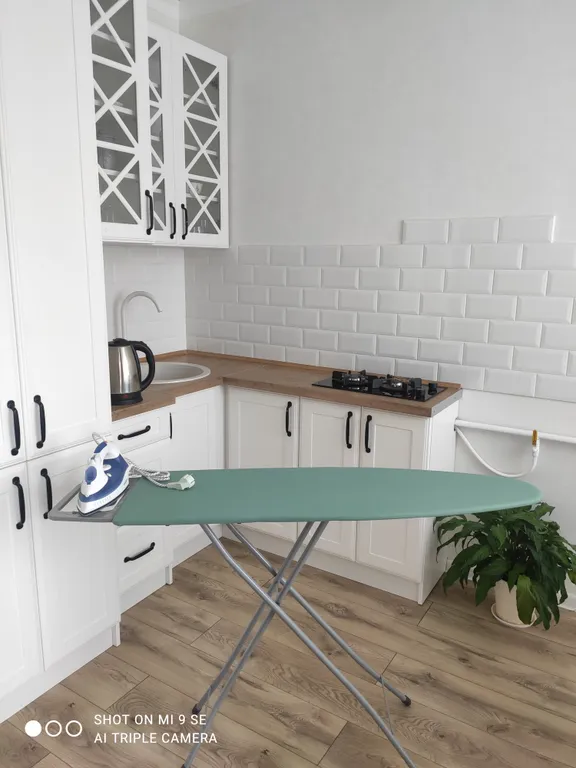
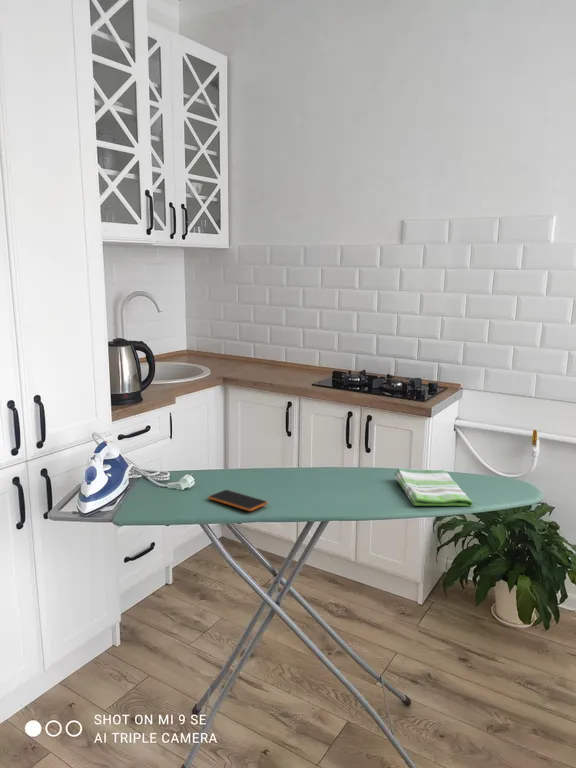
+ smartphone (237, 500)
+ dish towel (431, 485)
